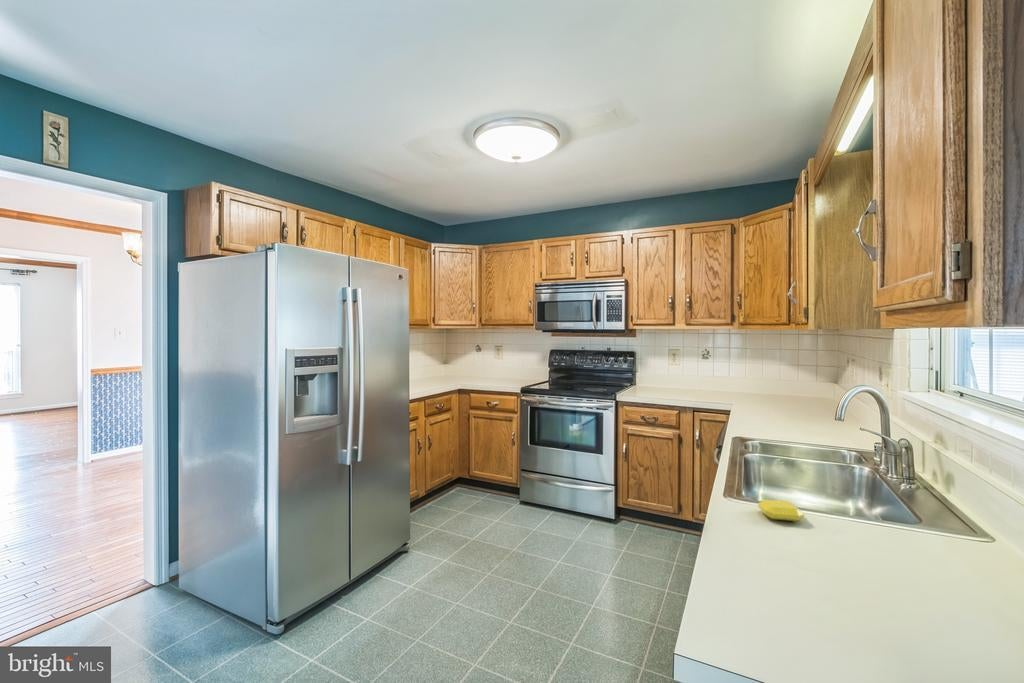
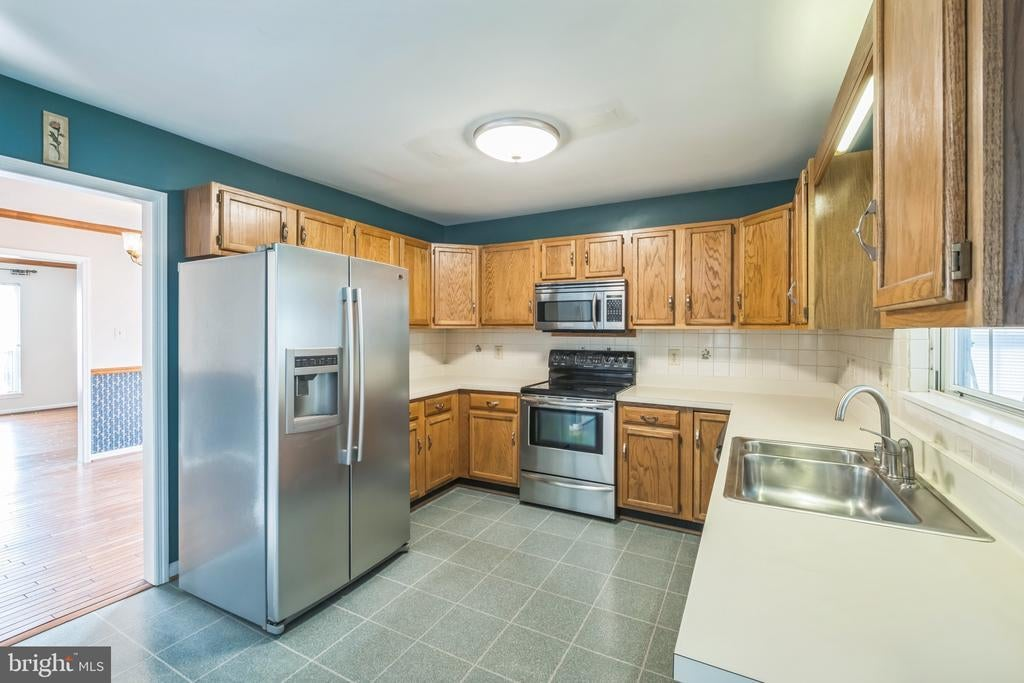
- soap bar (780, 510)
